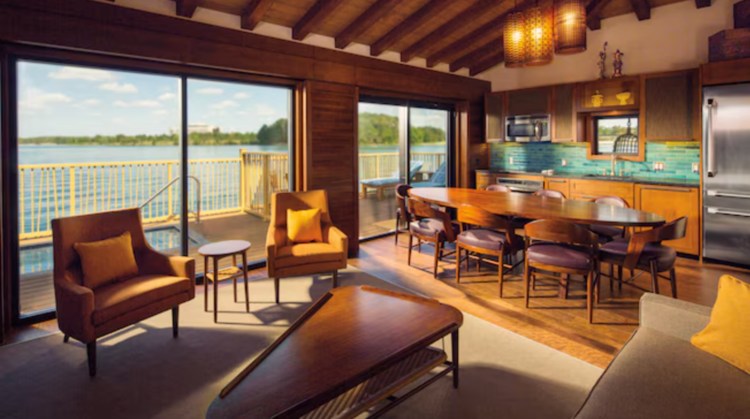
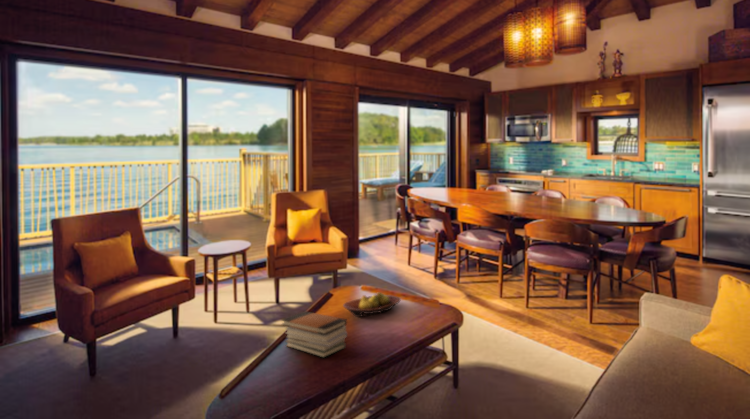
+ fruit bowl (372, 302)
+ book stack (315, 333)
